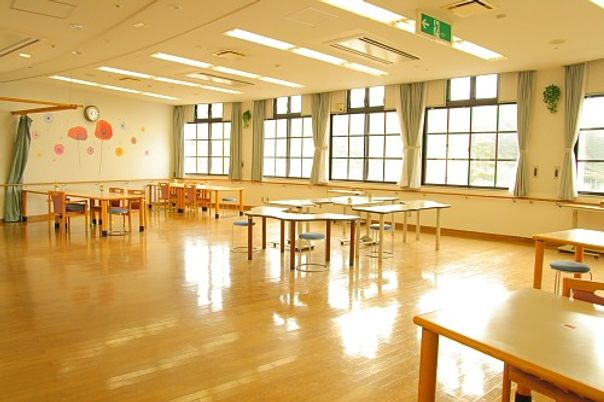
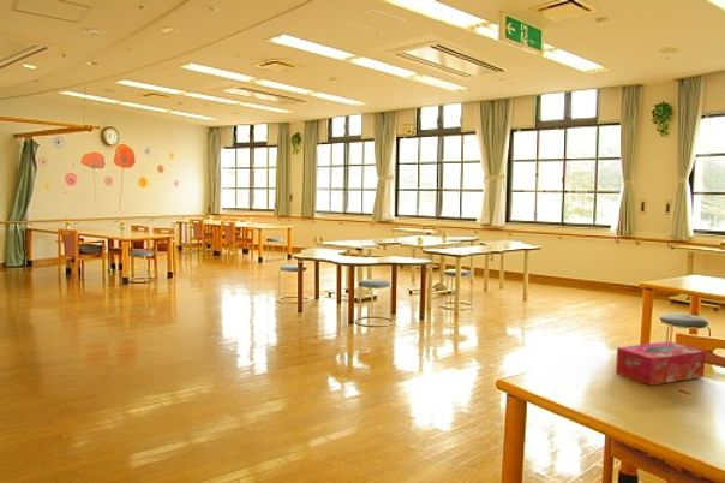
+ tissue box (660, 362)
